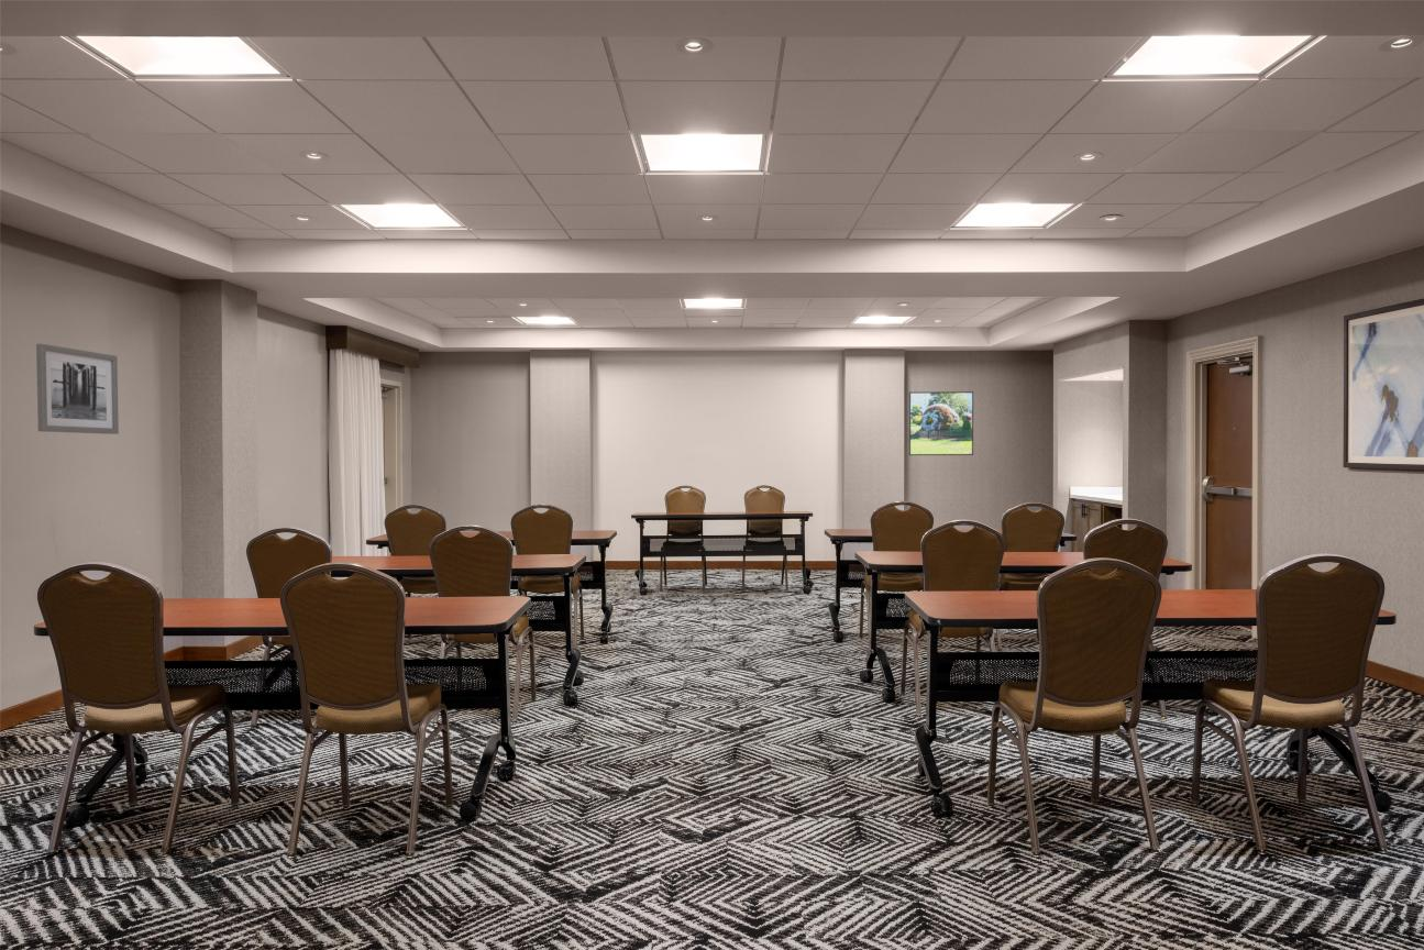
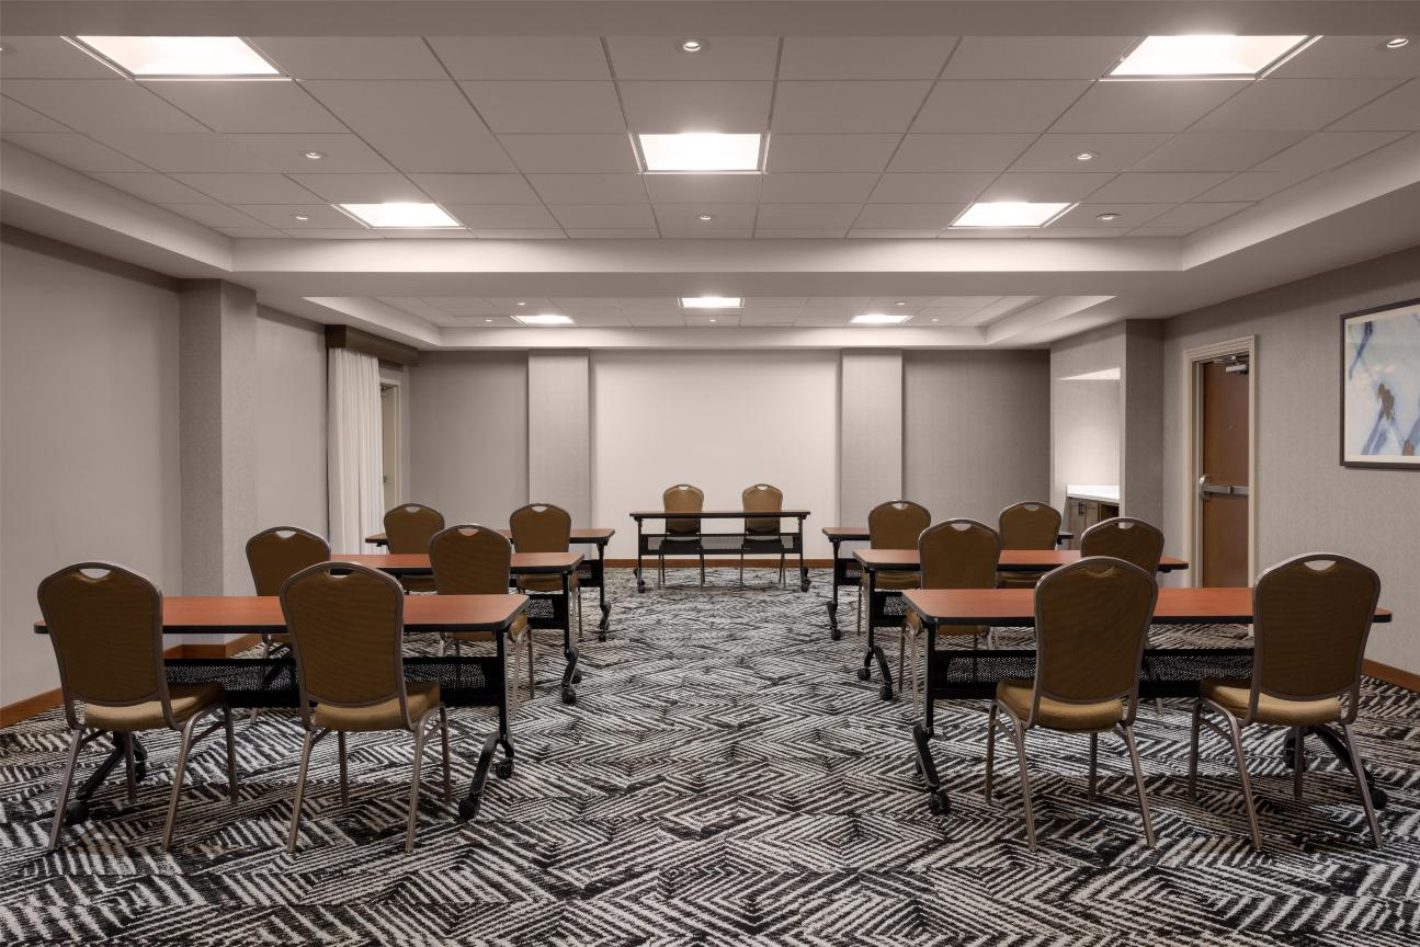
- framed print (940, 423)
- wall art (79, 391)
